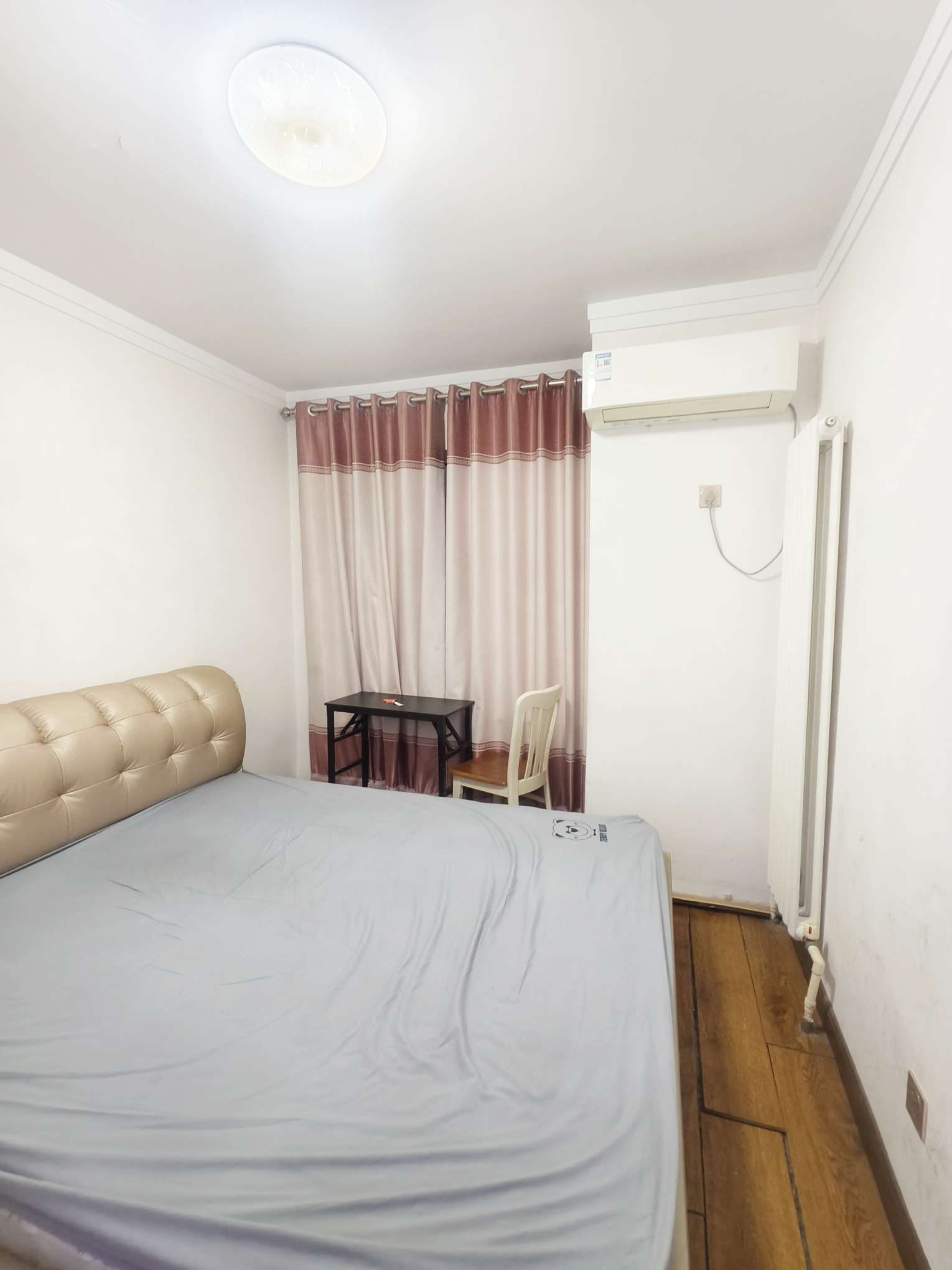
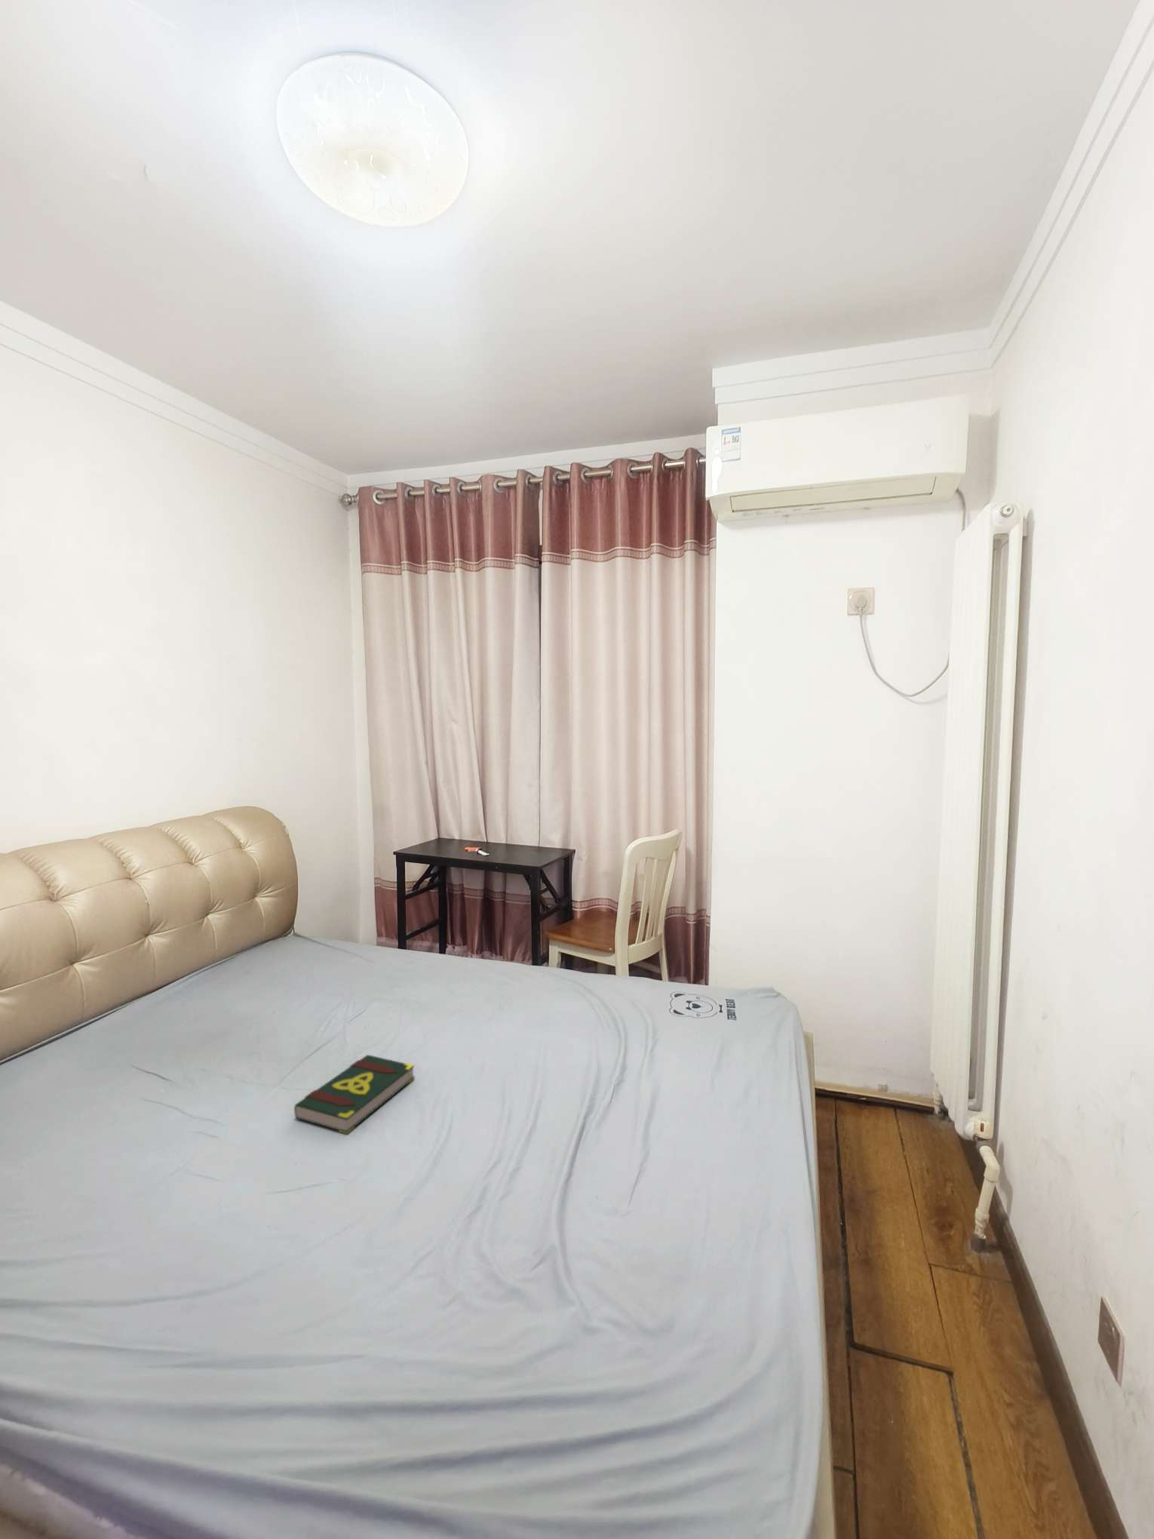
+ book (356, 1091)
